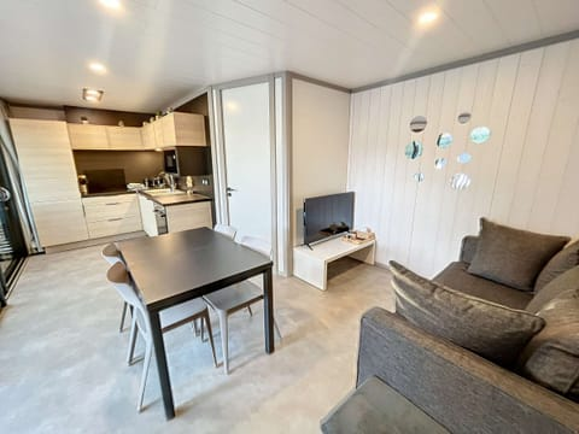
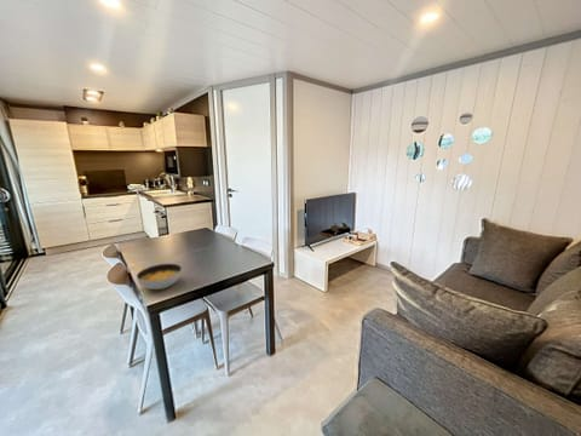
+ soup bowl (160, 277)
